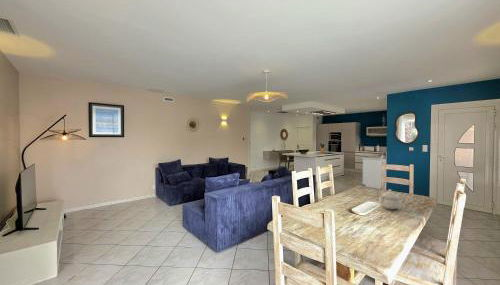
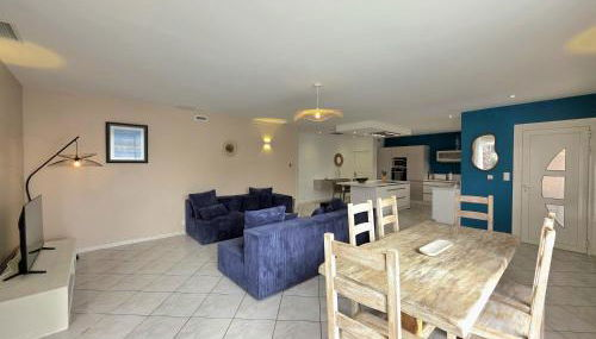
- teapot (390, 198)
